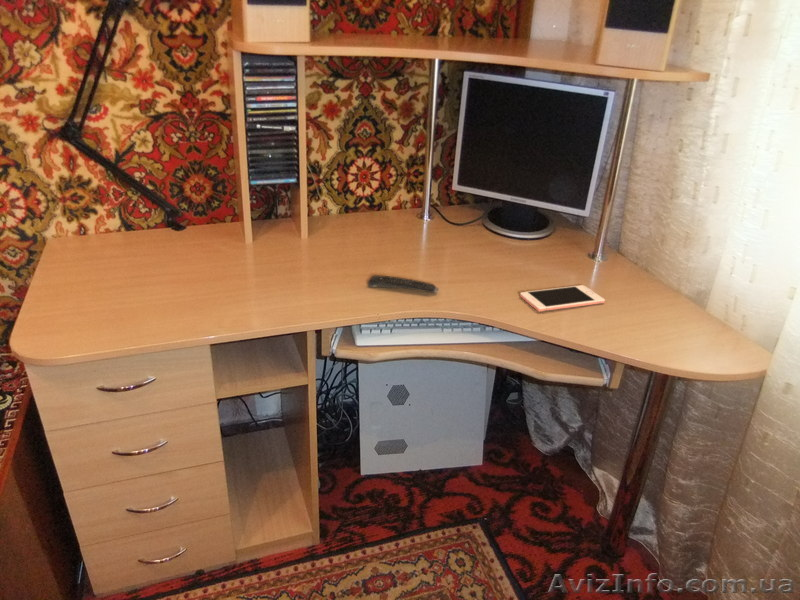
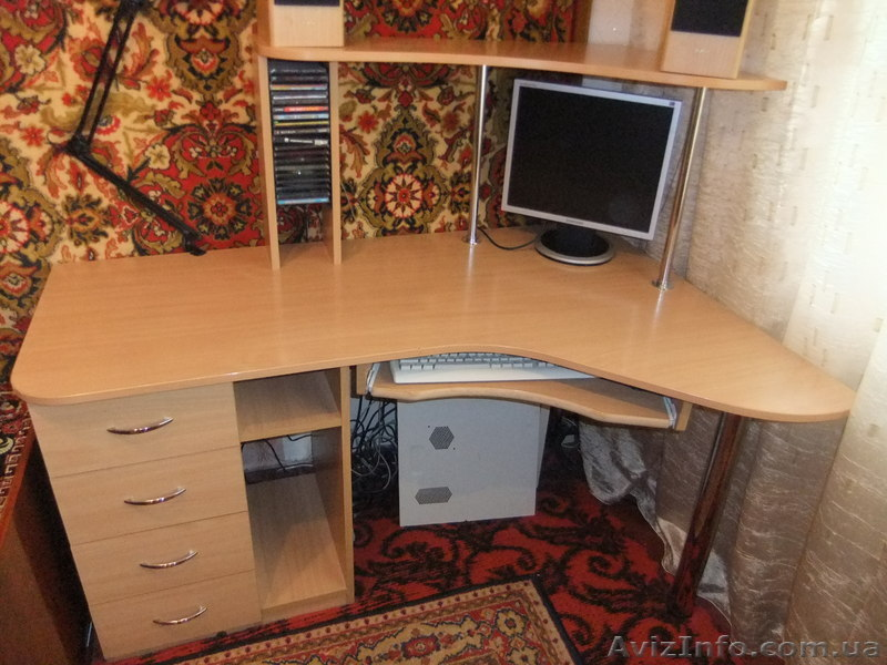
- remote control (403, 284)
- cell phone (562, 297)
